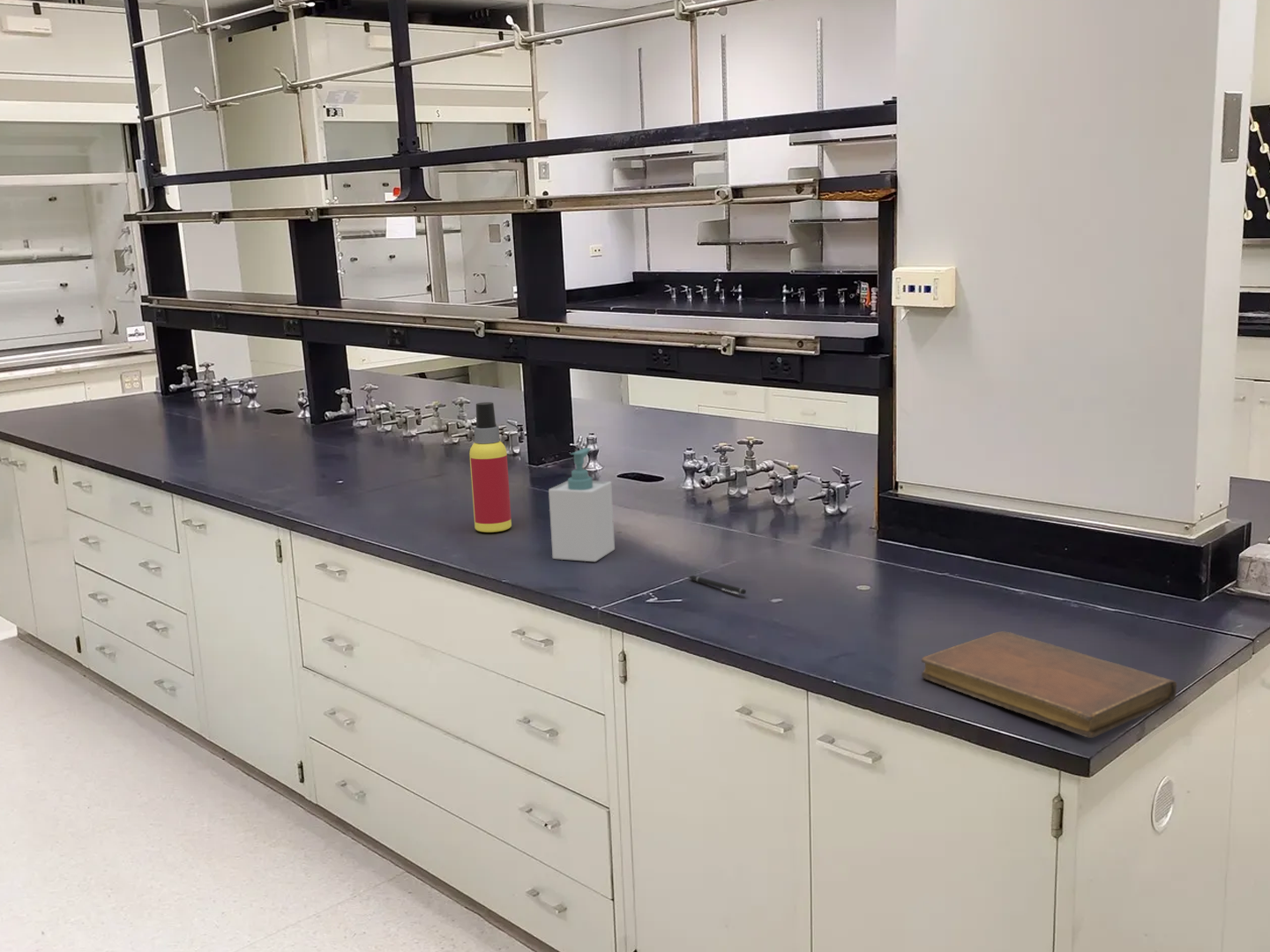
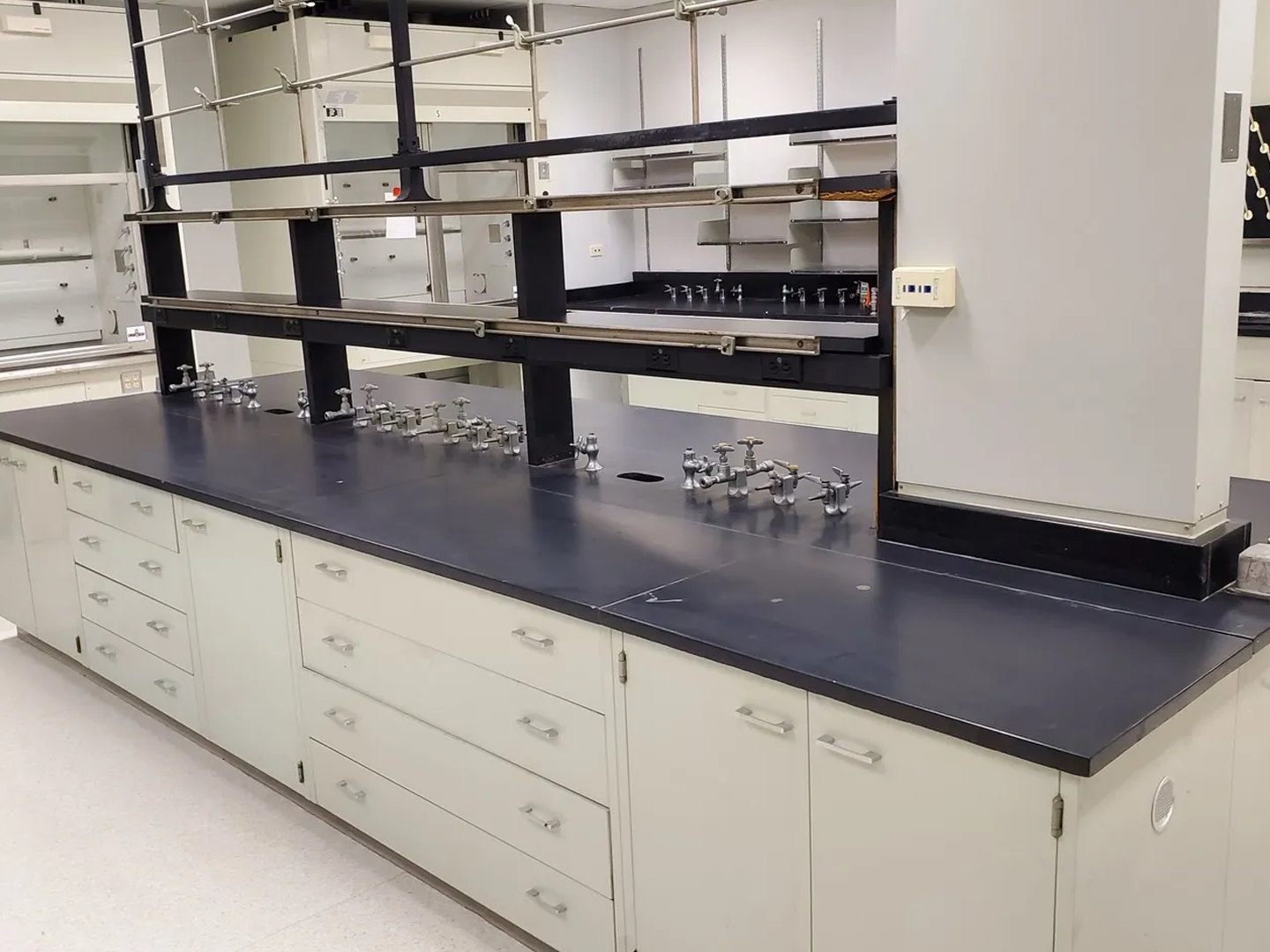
- pen (715, 584)
- spray bottle (489, 466)
- soap bottle (581, 502)
- notebook (1042, 678)
